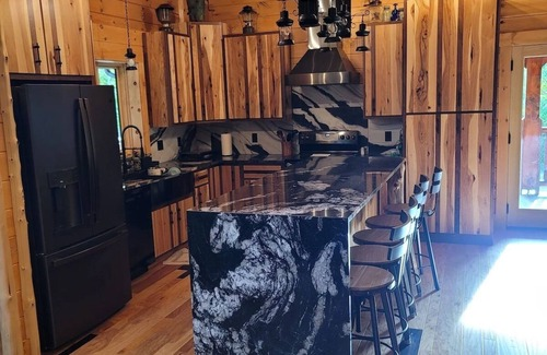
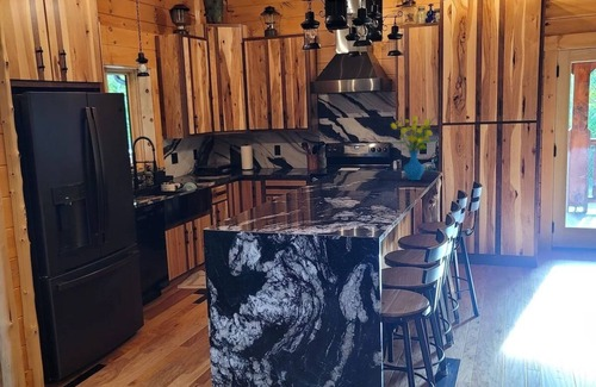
+ bouquet (414, 145)
